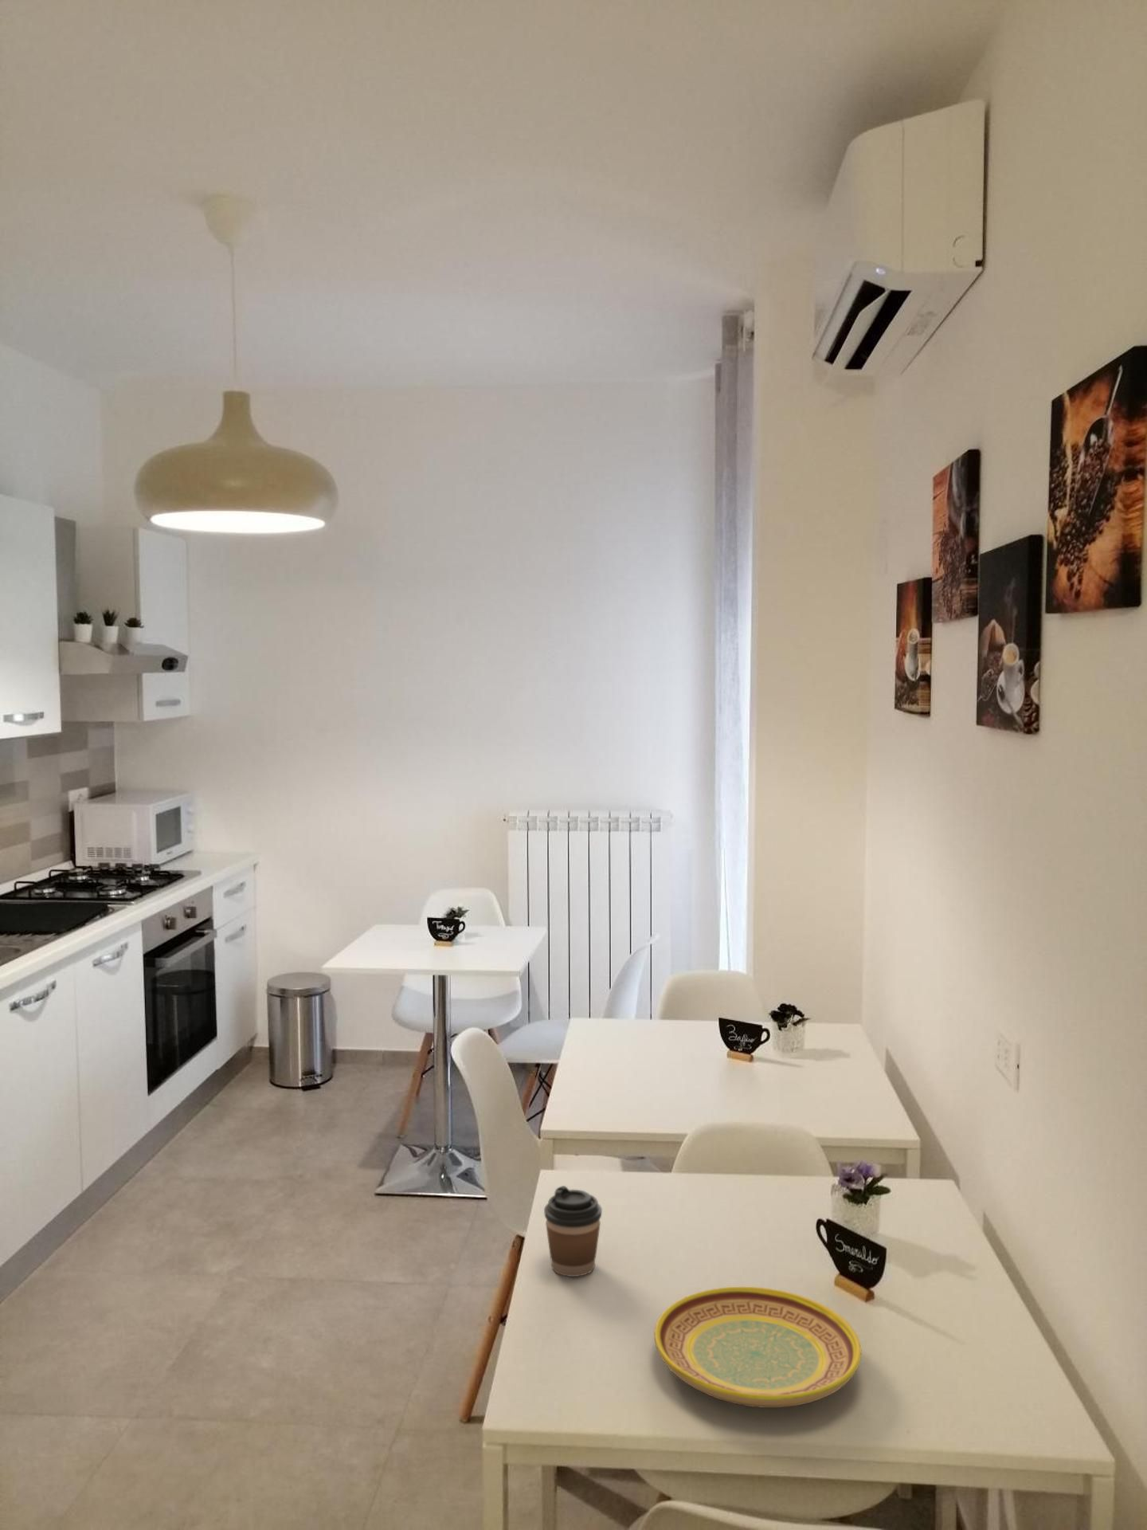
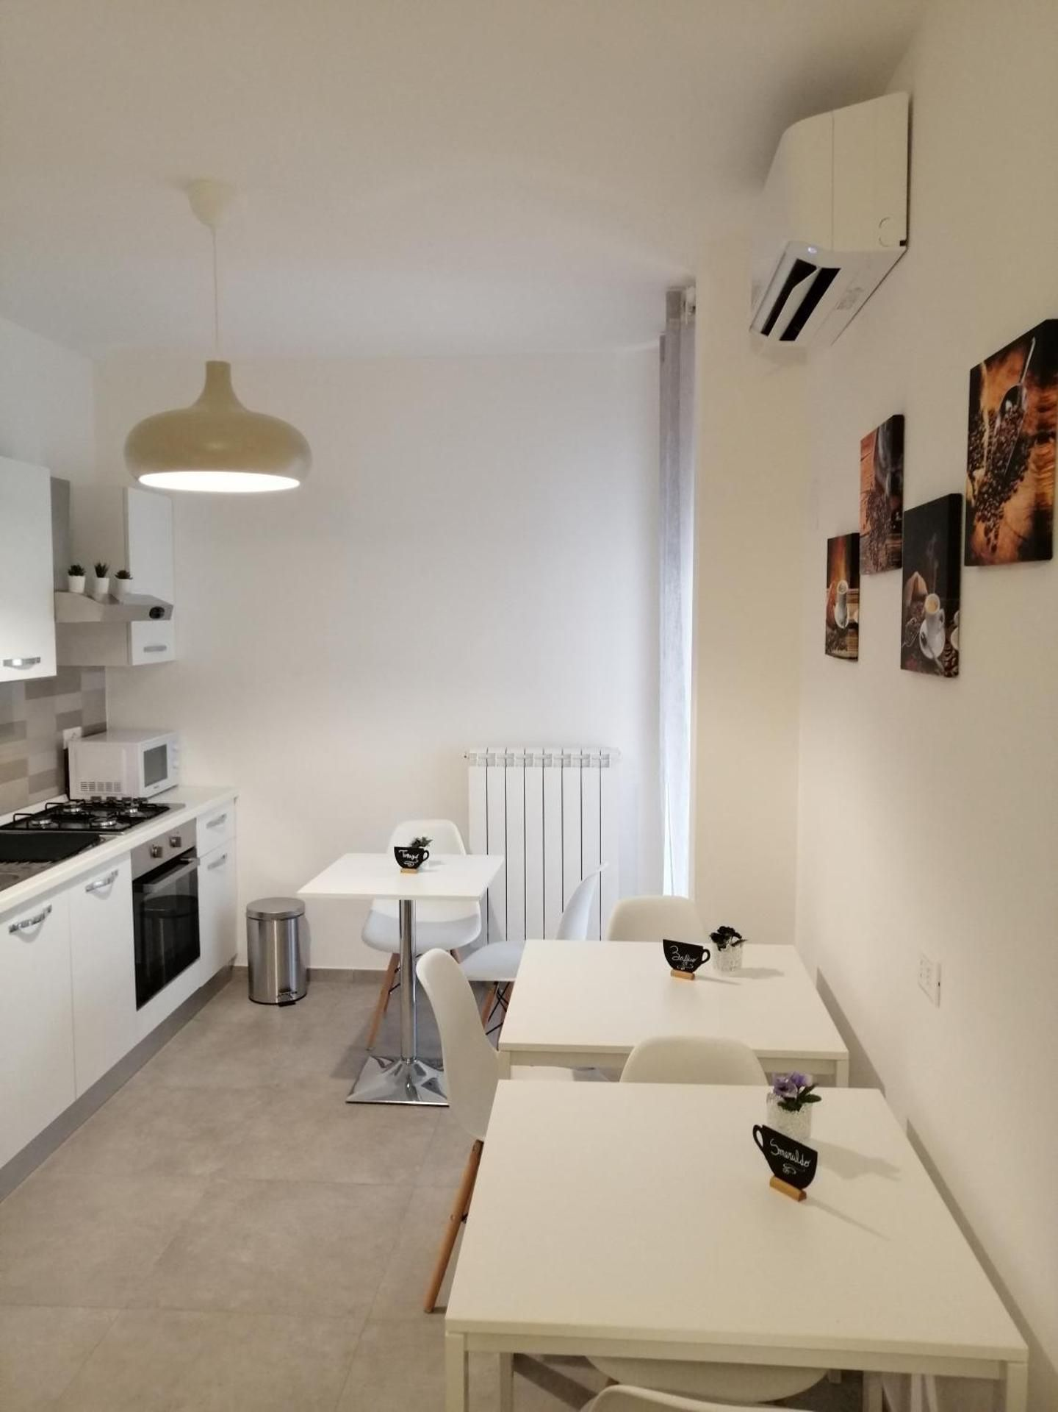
- plate (755, 1349)
- coffee cup (572, 1229)
